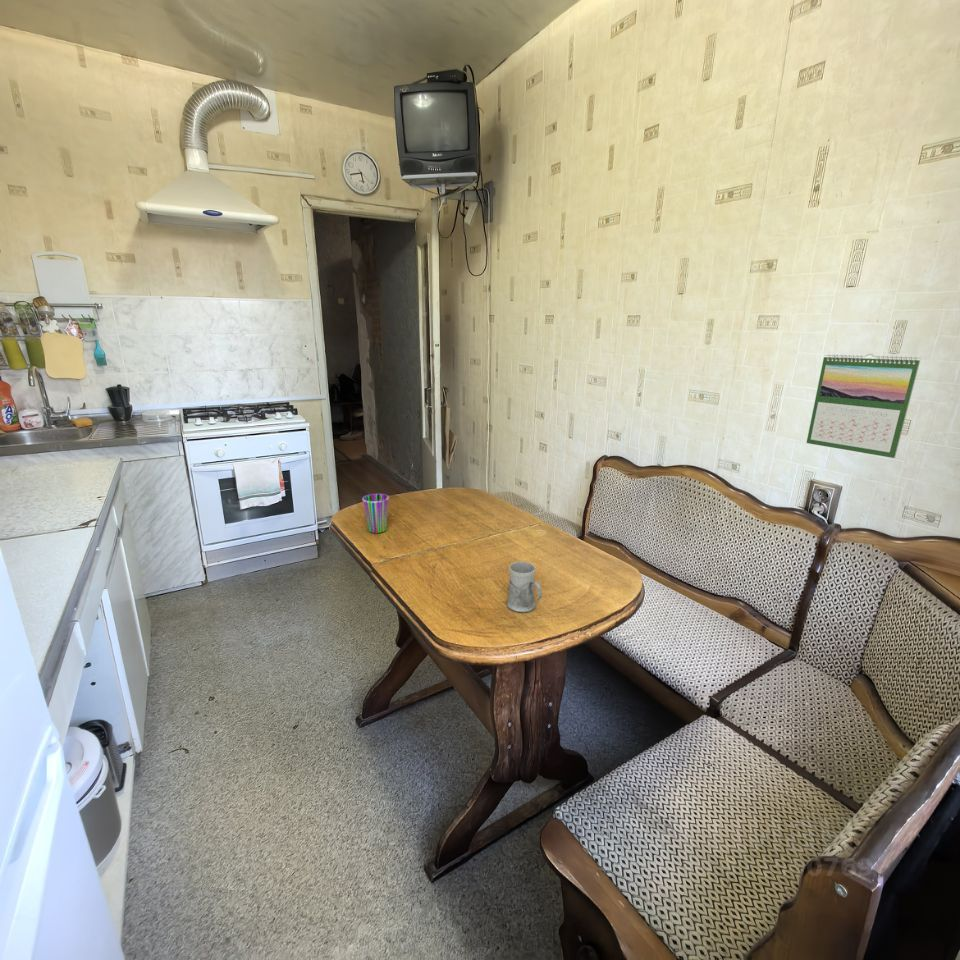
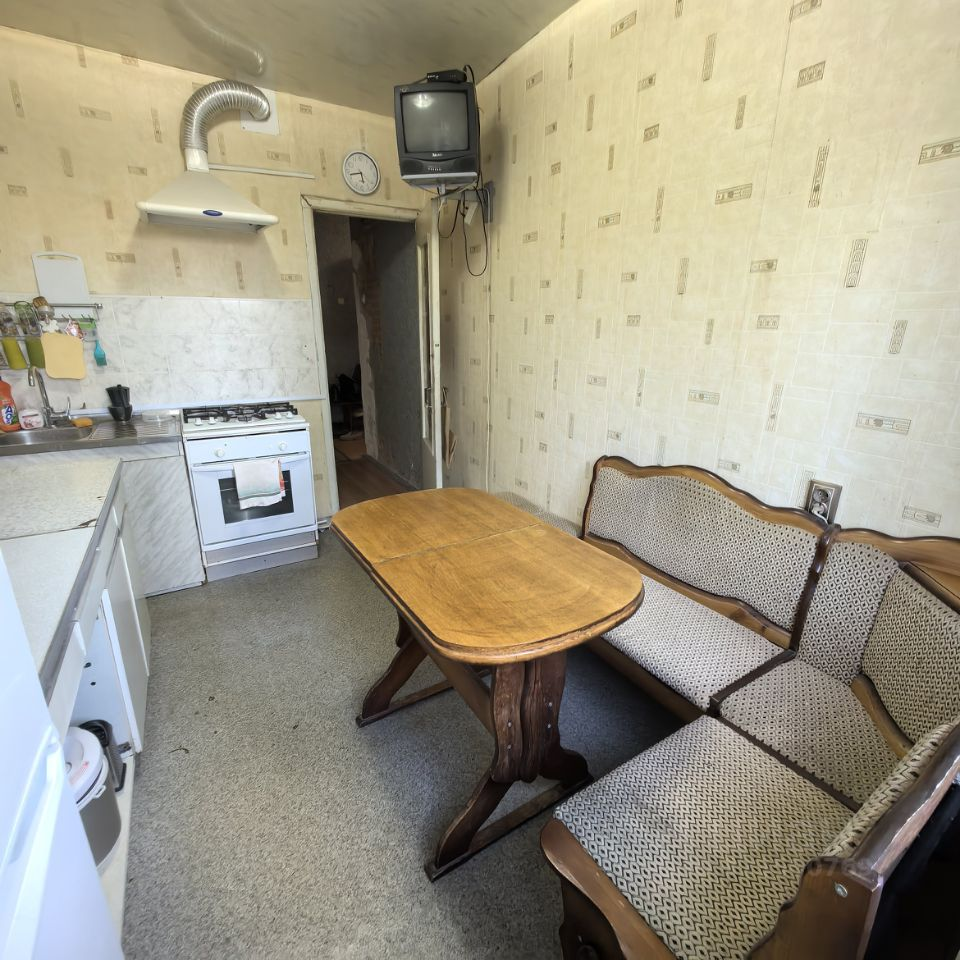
- mug (526, 590)
- calendar (858, 403)
- cup (376, 513)
